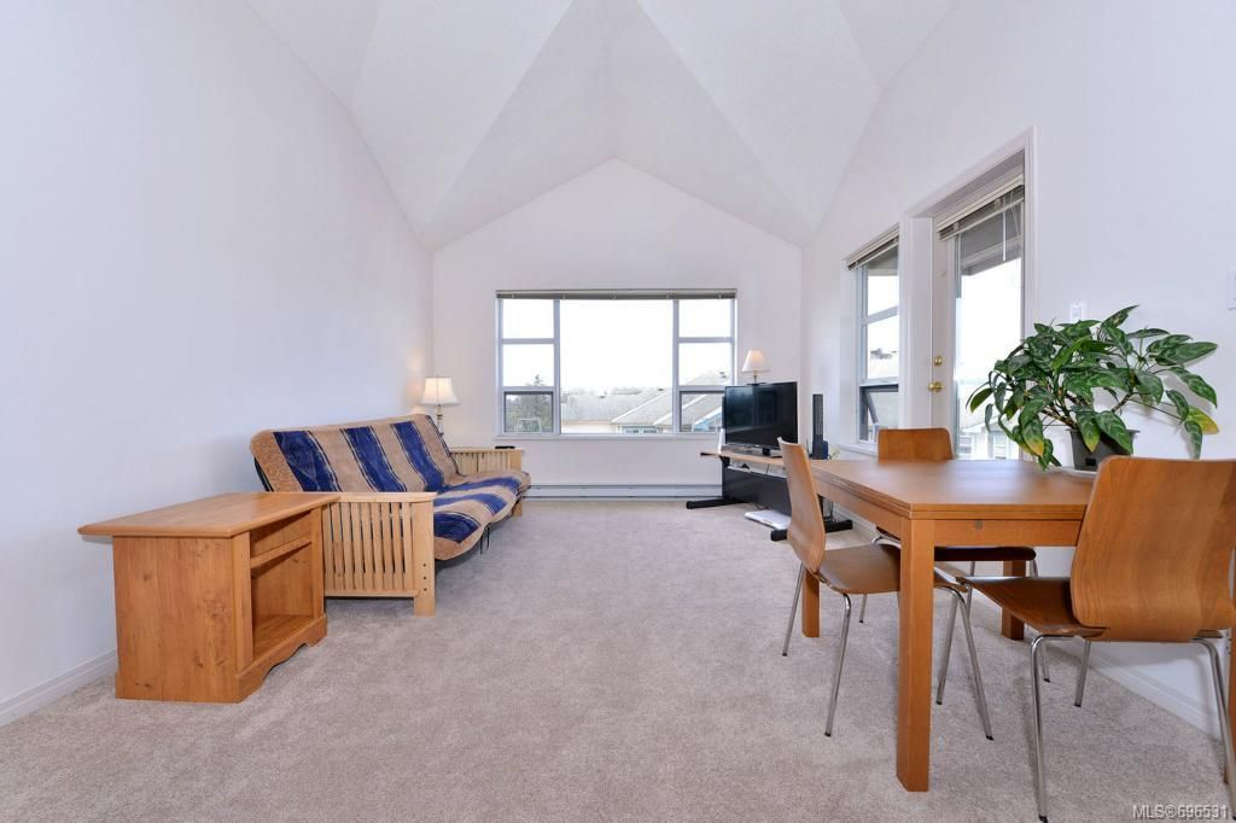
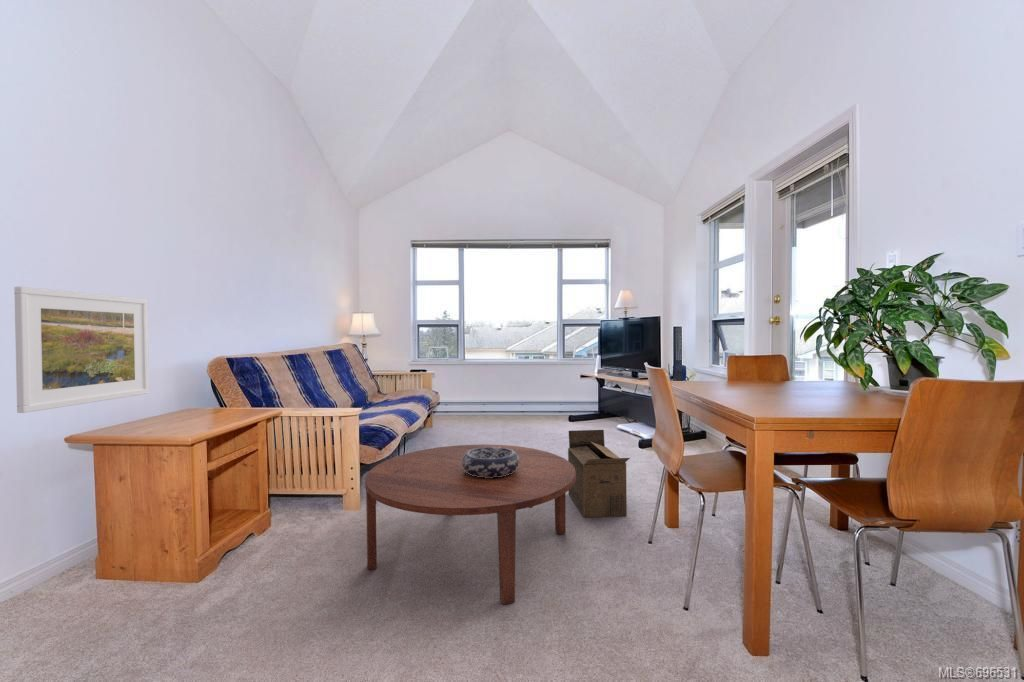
+ coffee table (473, 508)
+ cardboard box (597, 472)
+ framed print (91, 347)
+ decorative bowl (490, 461)
